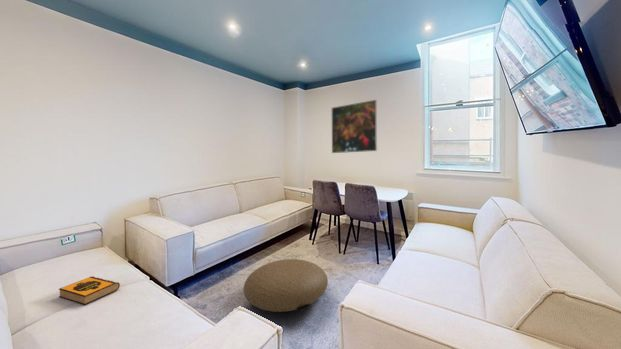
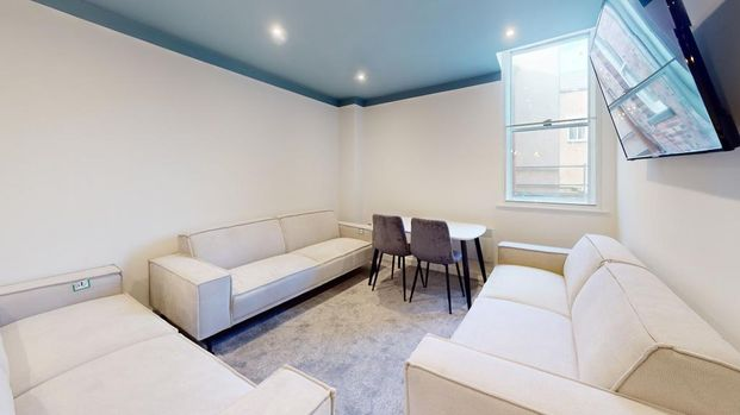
- hardback book (90, 288)
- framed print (352, 128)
- pouf (287, 282)
